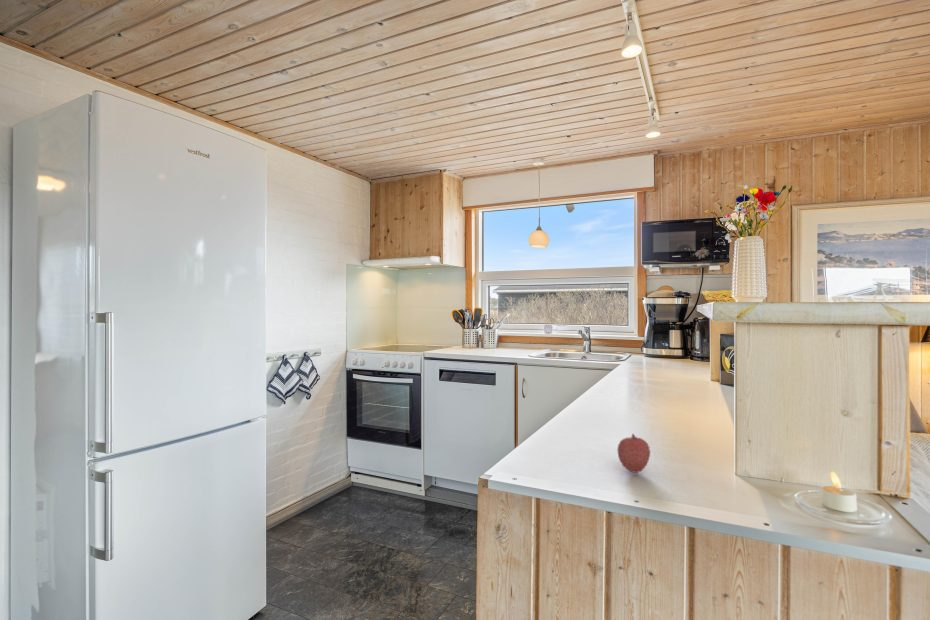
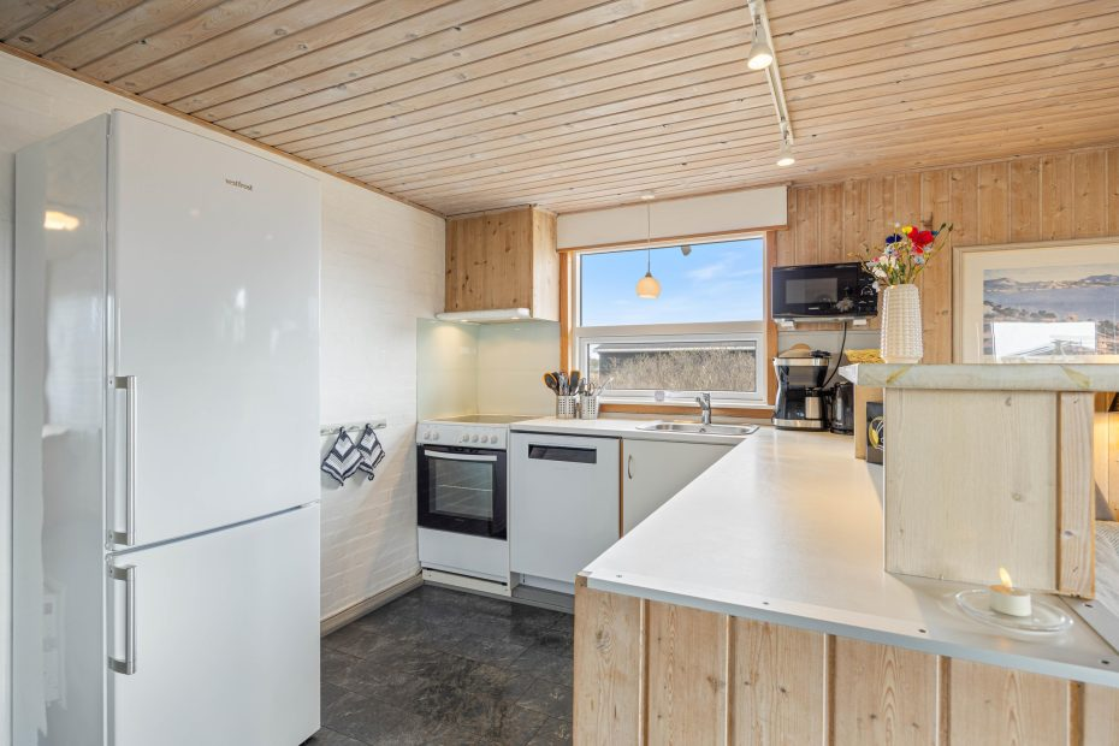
- fruit (633, 453)
